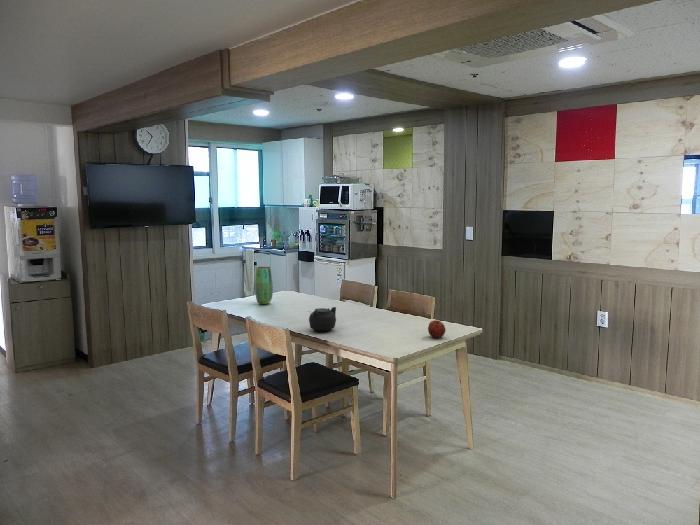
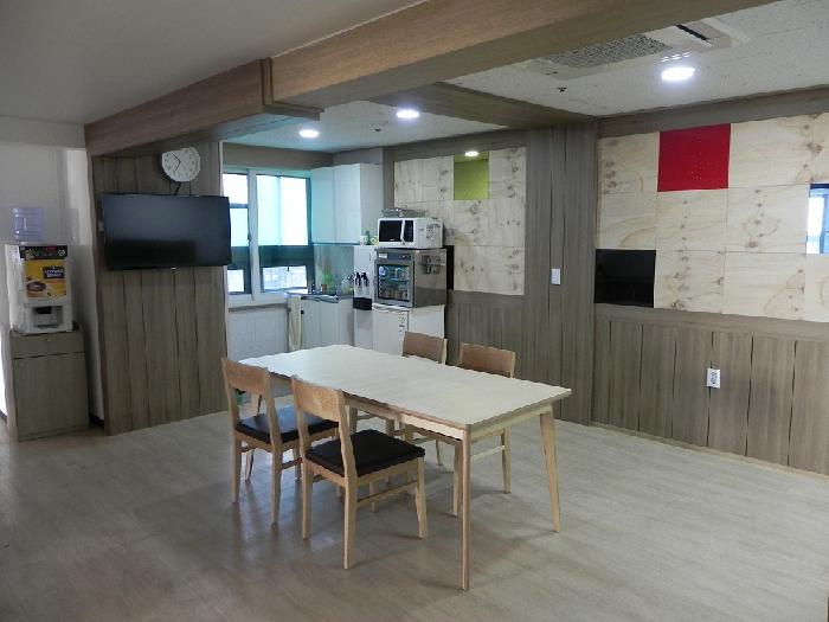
- teapot (324, 319)
- apple (436, 328)
- vase (264, 285)
